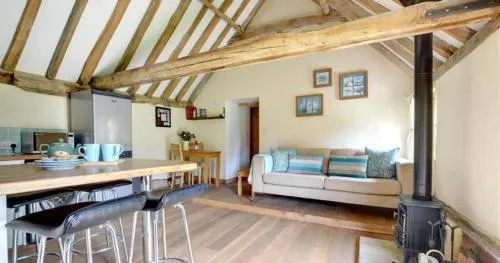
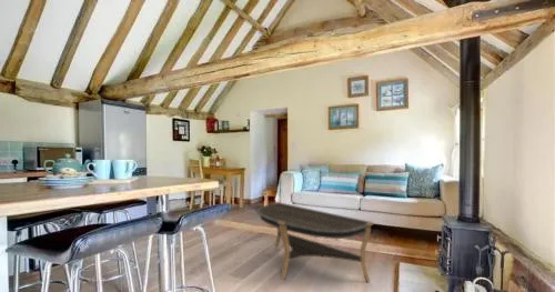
+ coffee table (301, 243)
